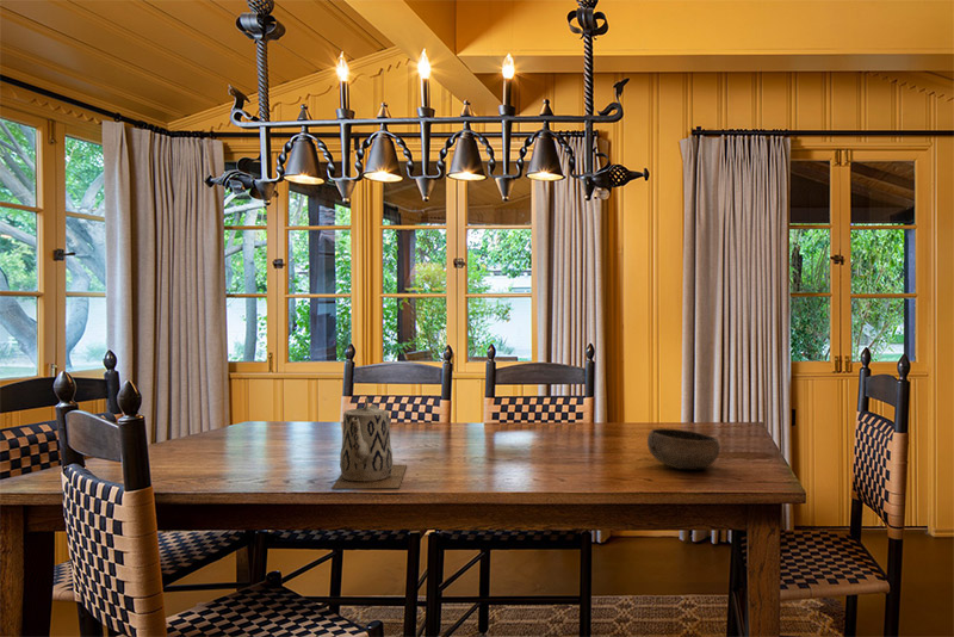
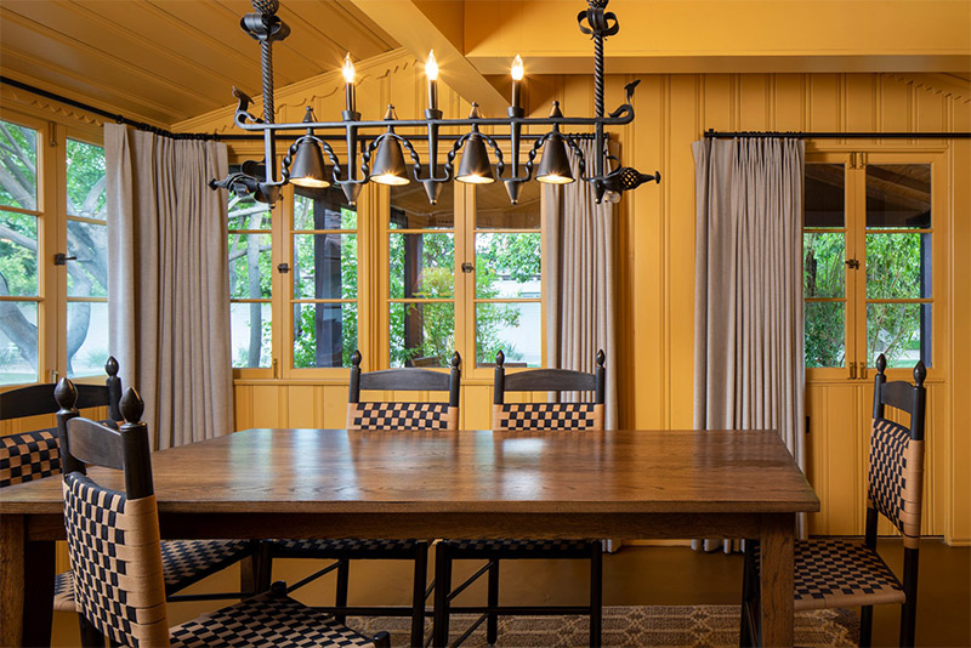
- teapot (371, 437)
- bowl (682, 449)
